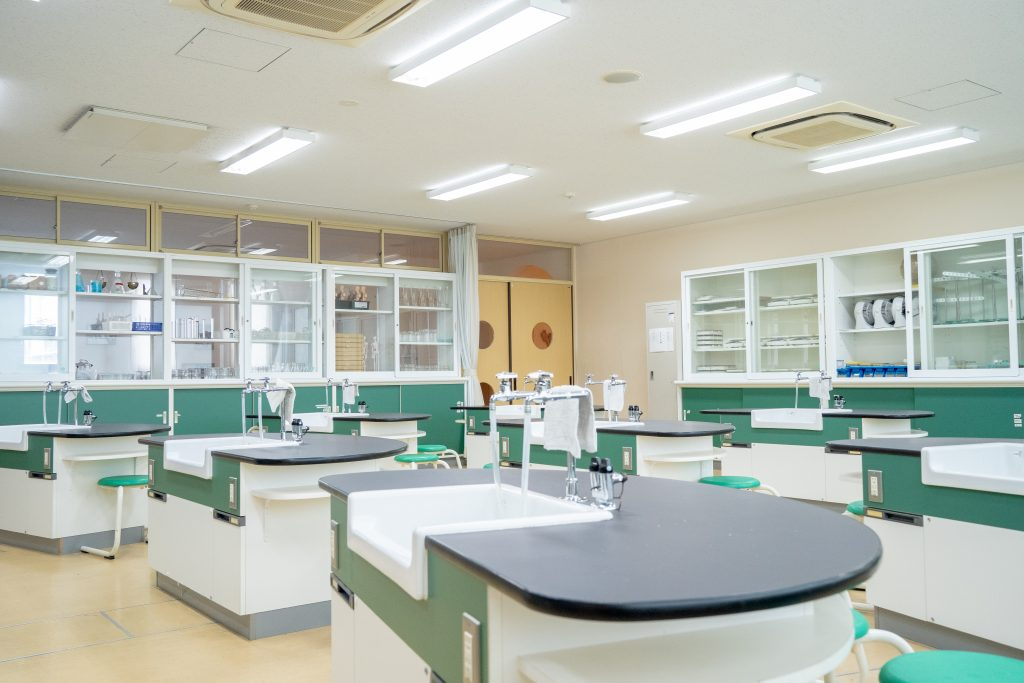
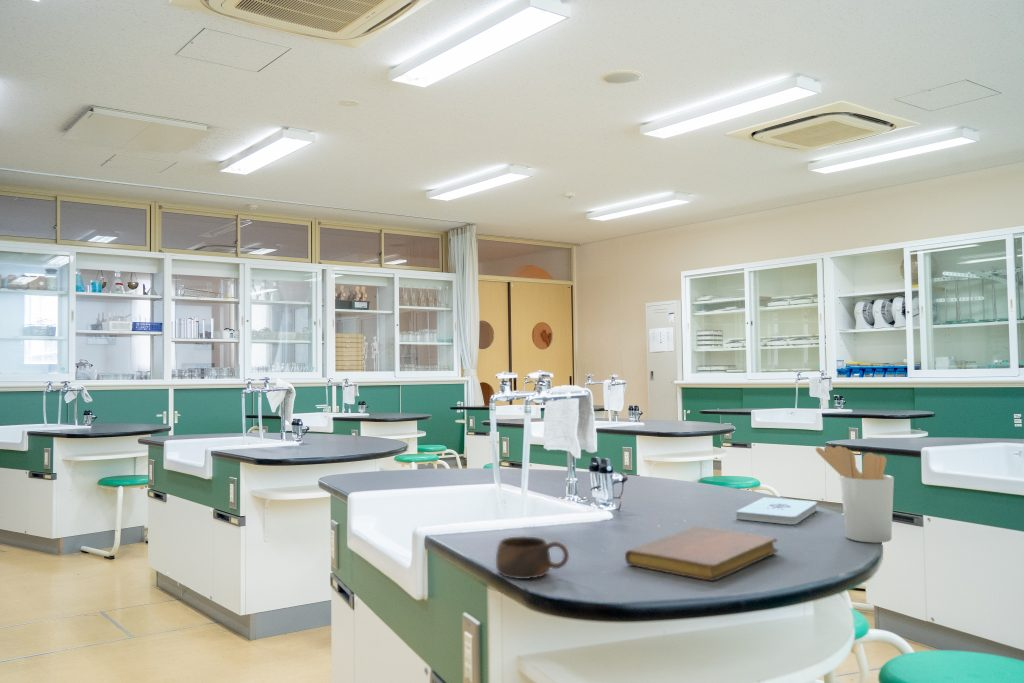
+ notebook (703, 550)
+ cup (531, 557)
+ utensil holder (855, 490)
+ notepad (778, 510)
